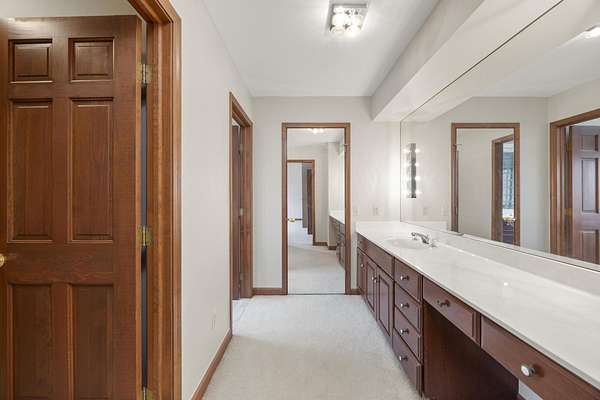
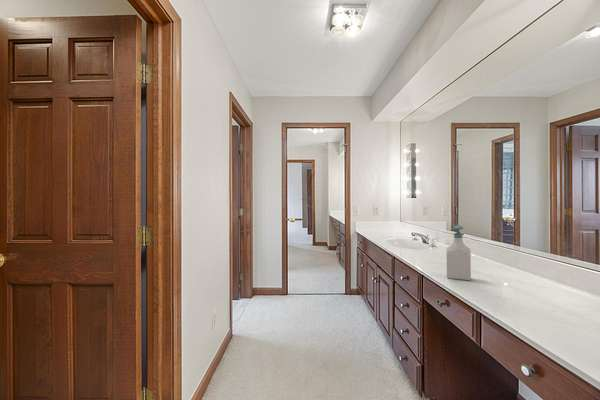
+ soap bottle (458, 251)
